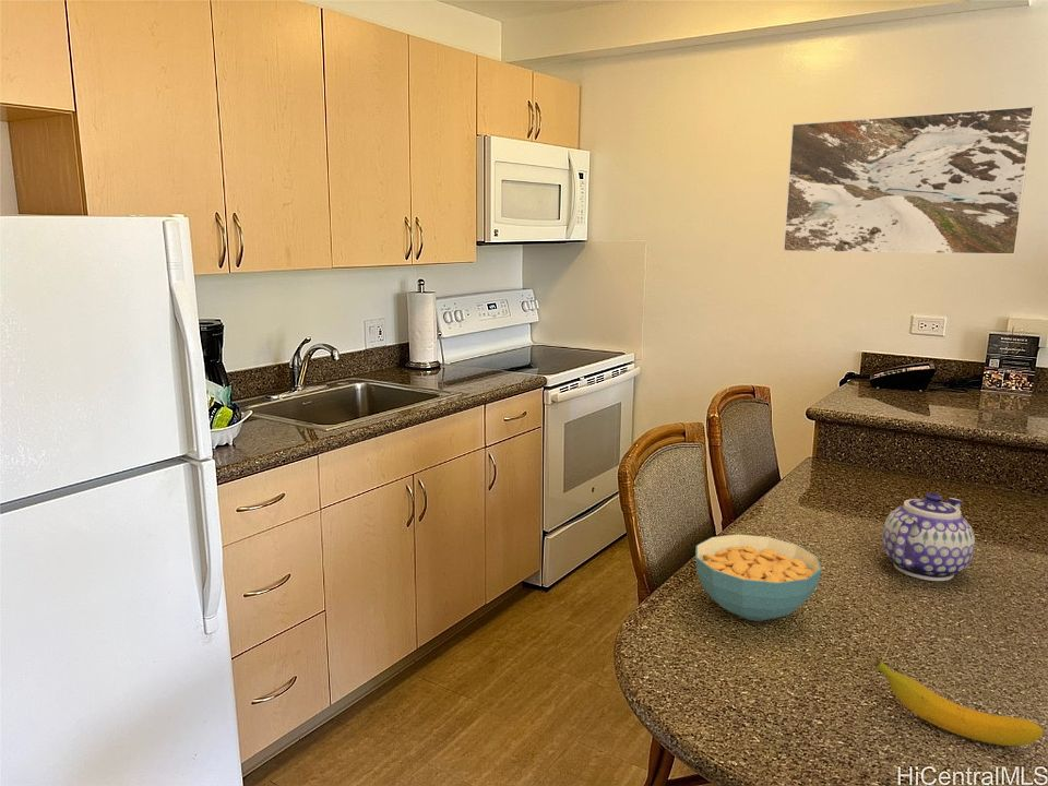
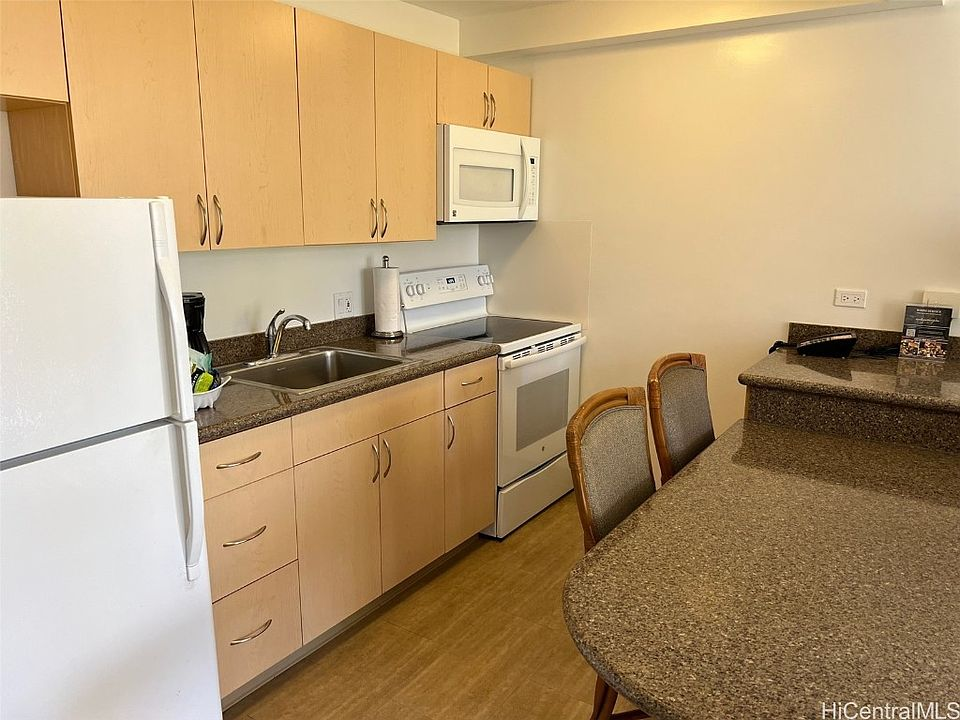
- banana (953, 705)
- cereal bowl (754, 584)
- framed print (897, 186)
- teapot (928, 531)
